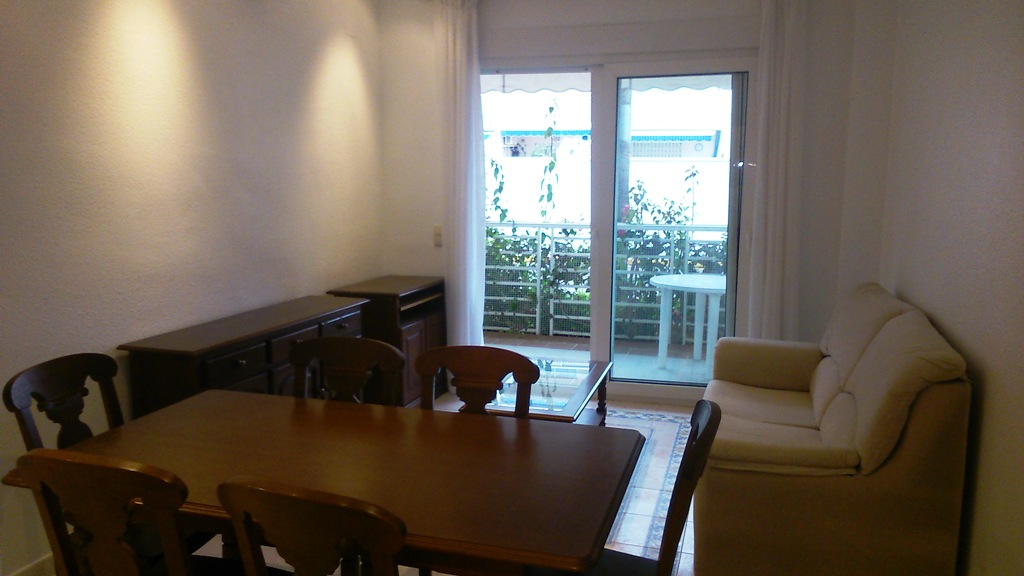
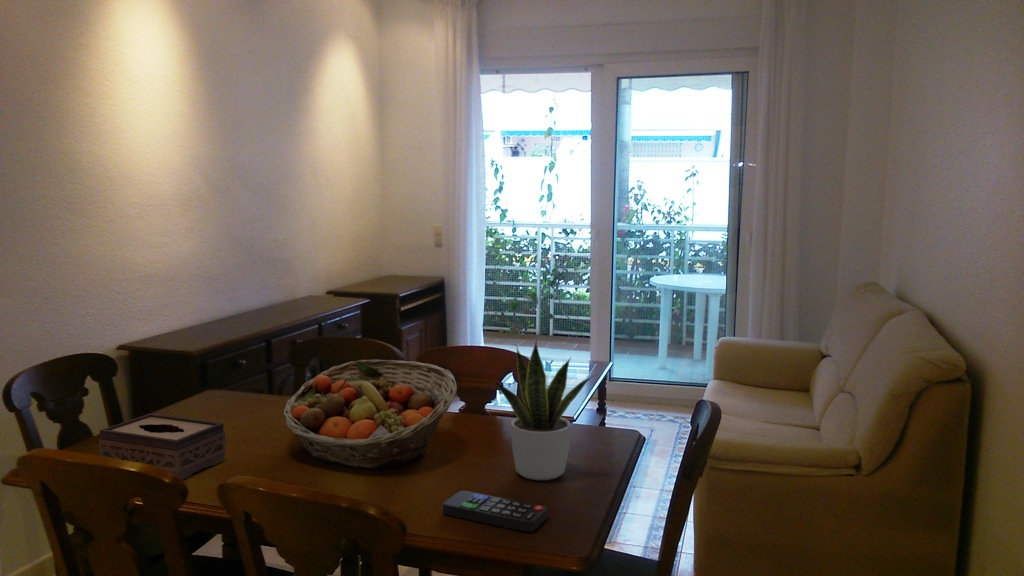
+ tissue box (163, 445)
+ remote control (494, 509)
+ potted plant (543, 405)
+ fruit basket (370, 410)
